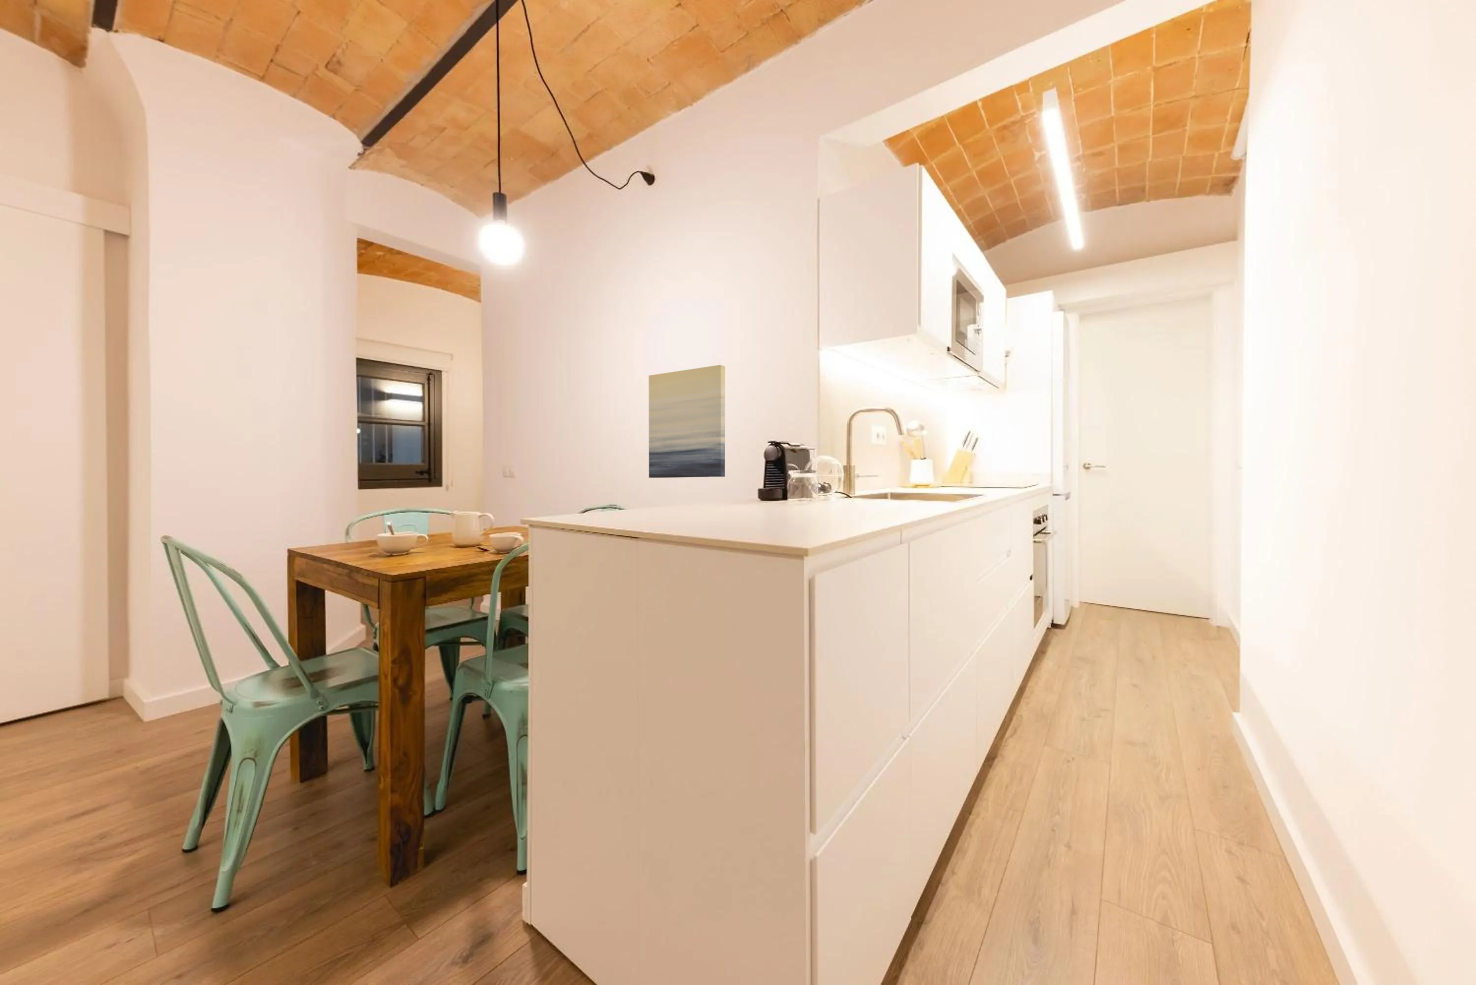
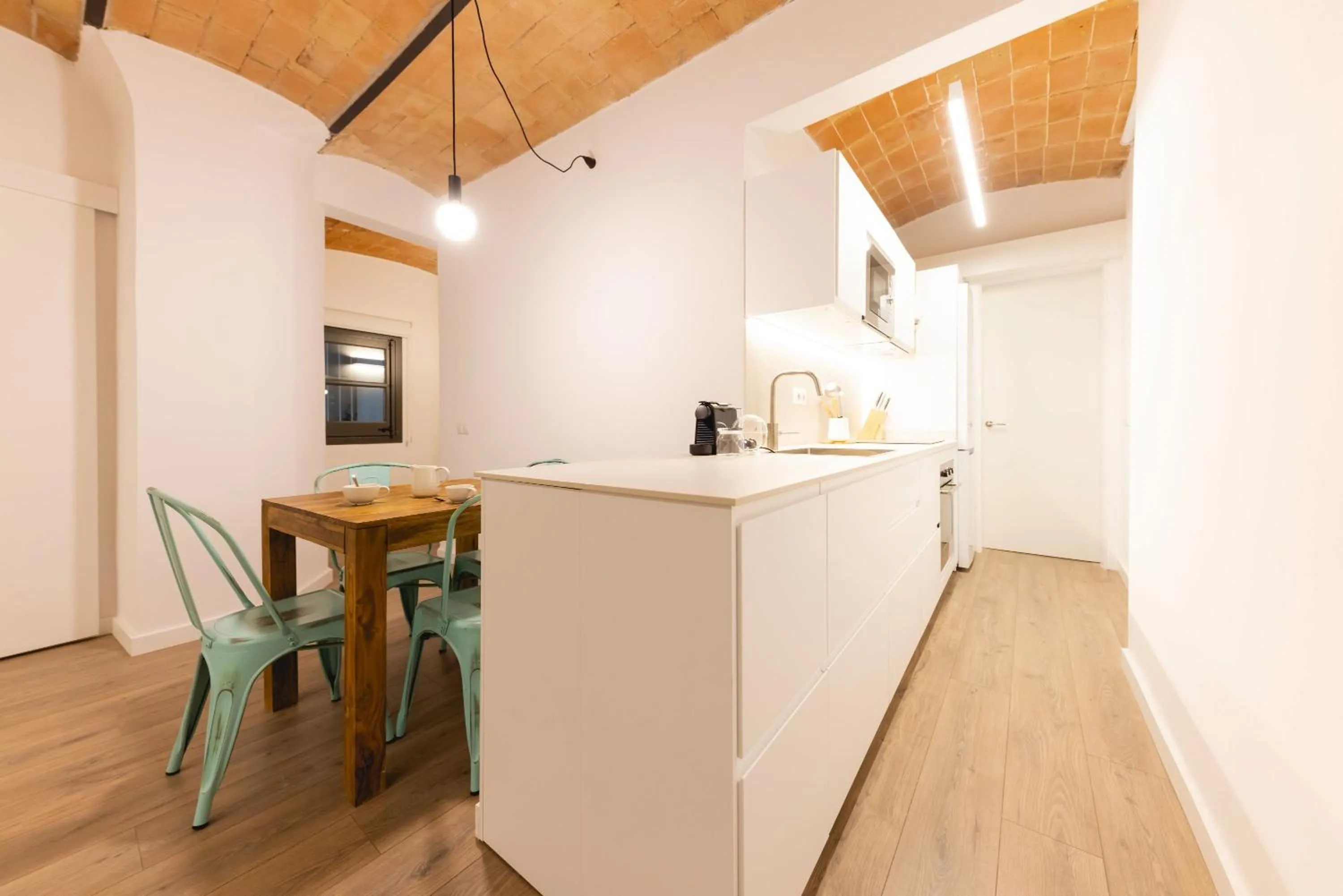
- wall art (686, 424)
